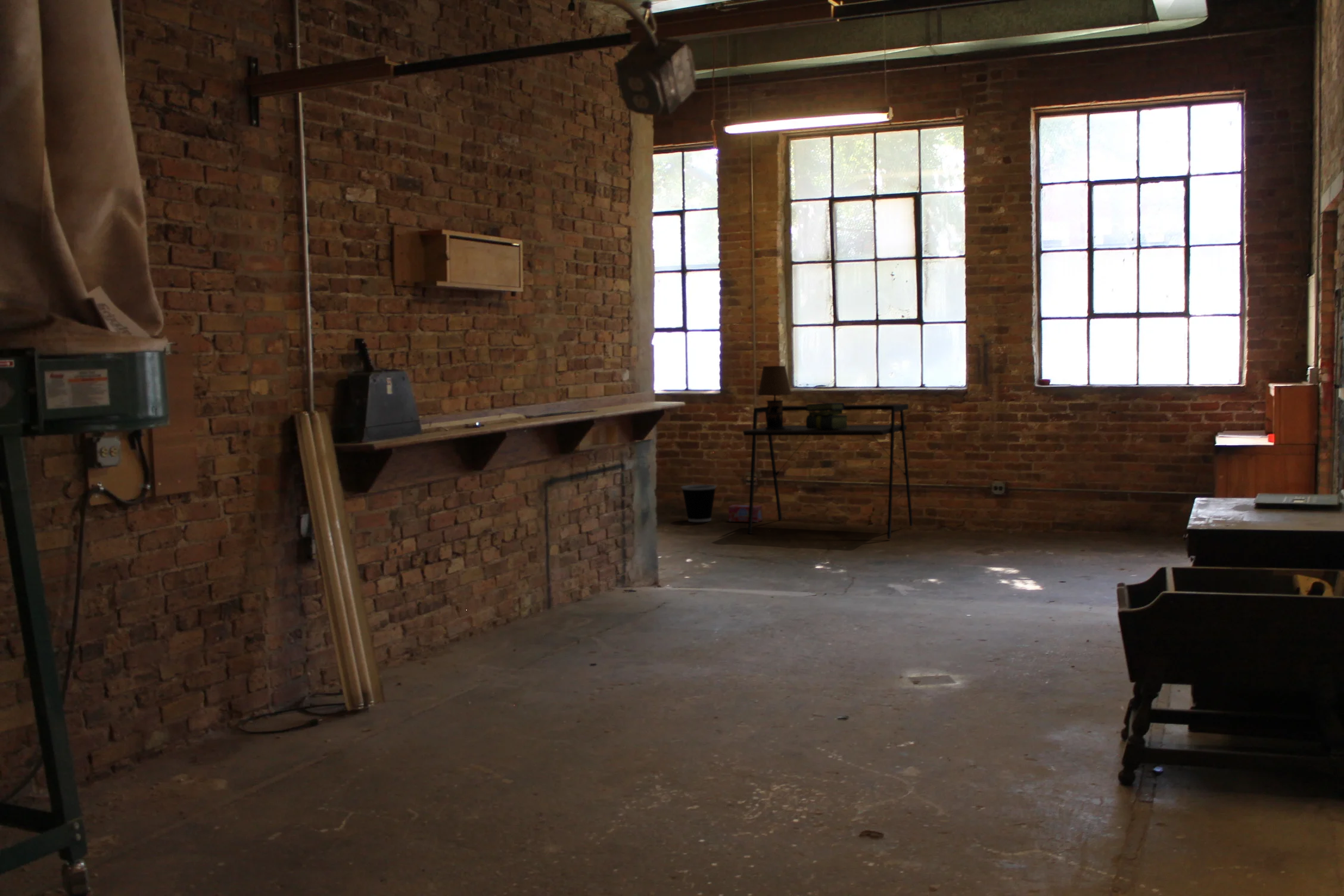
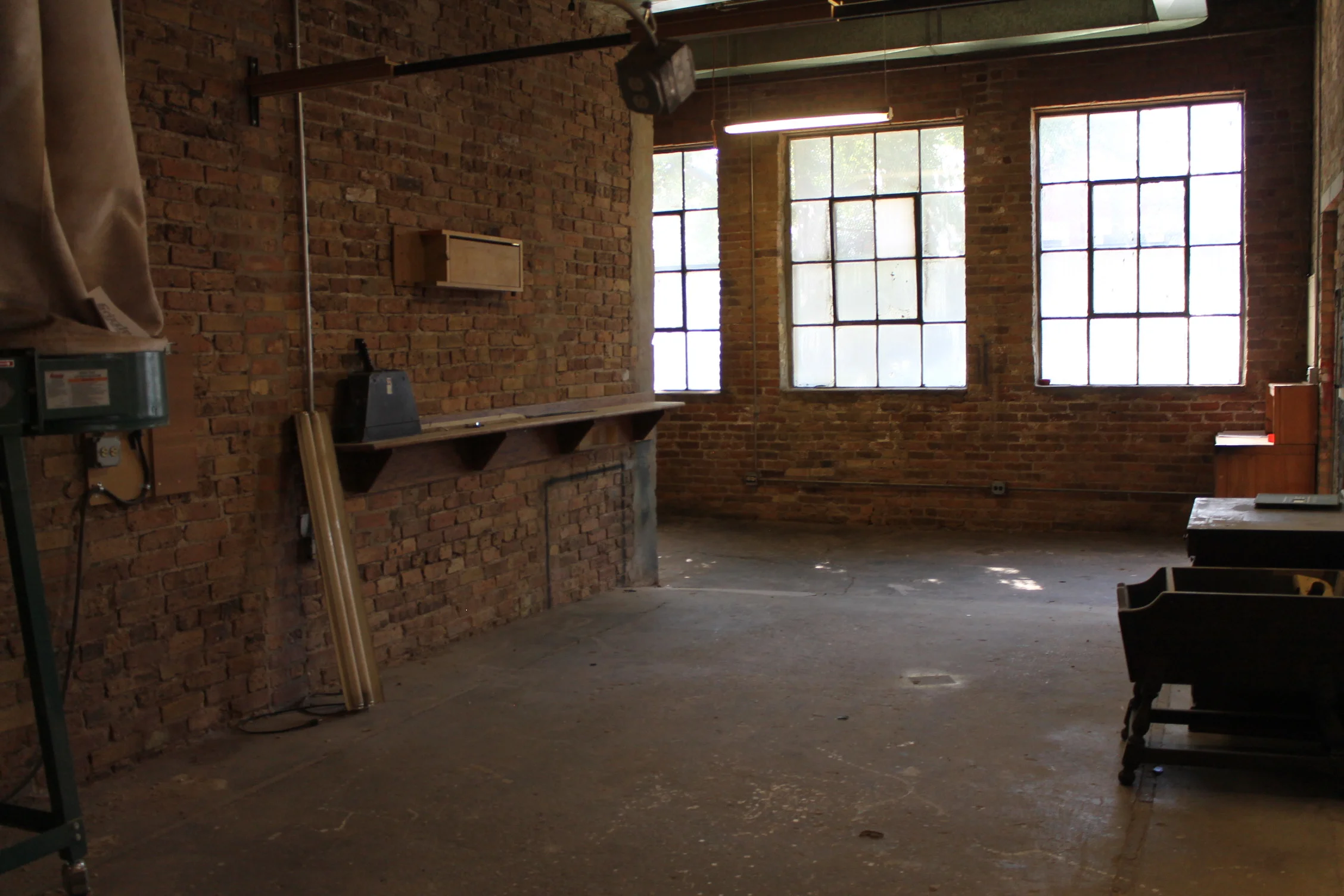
- box (745, 513)
- table lamp (774, 397)
- wastebasket (699, 503)
- stack of books (825, 415)
- desk (828, 435)
